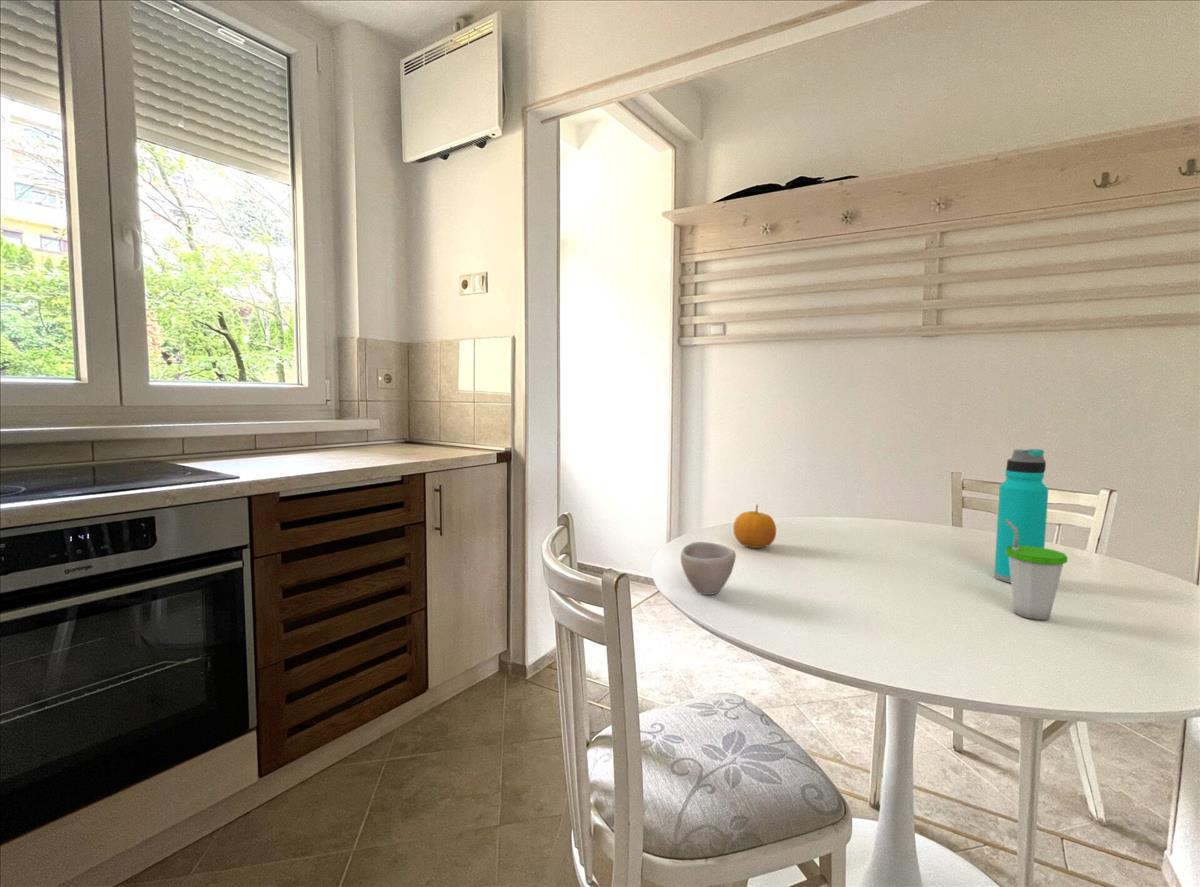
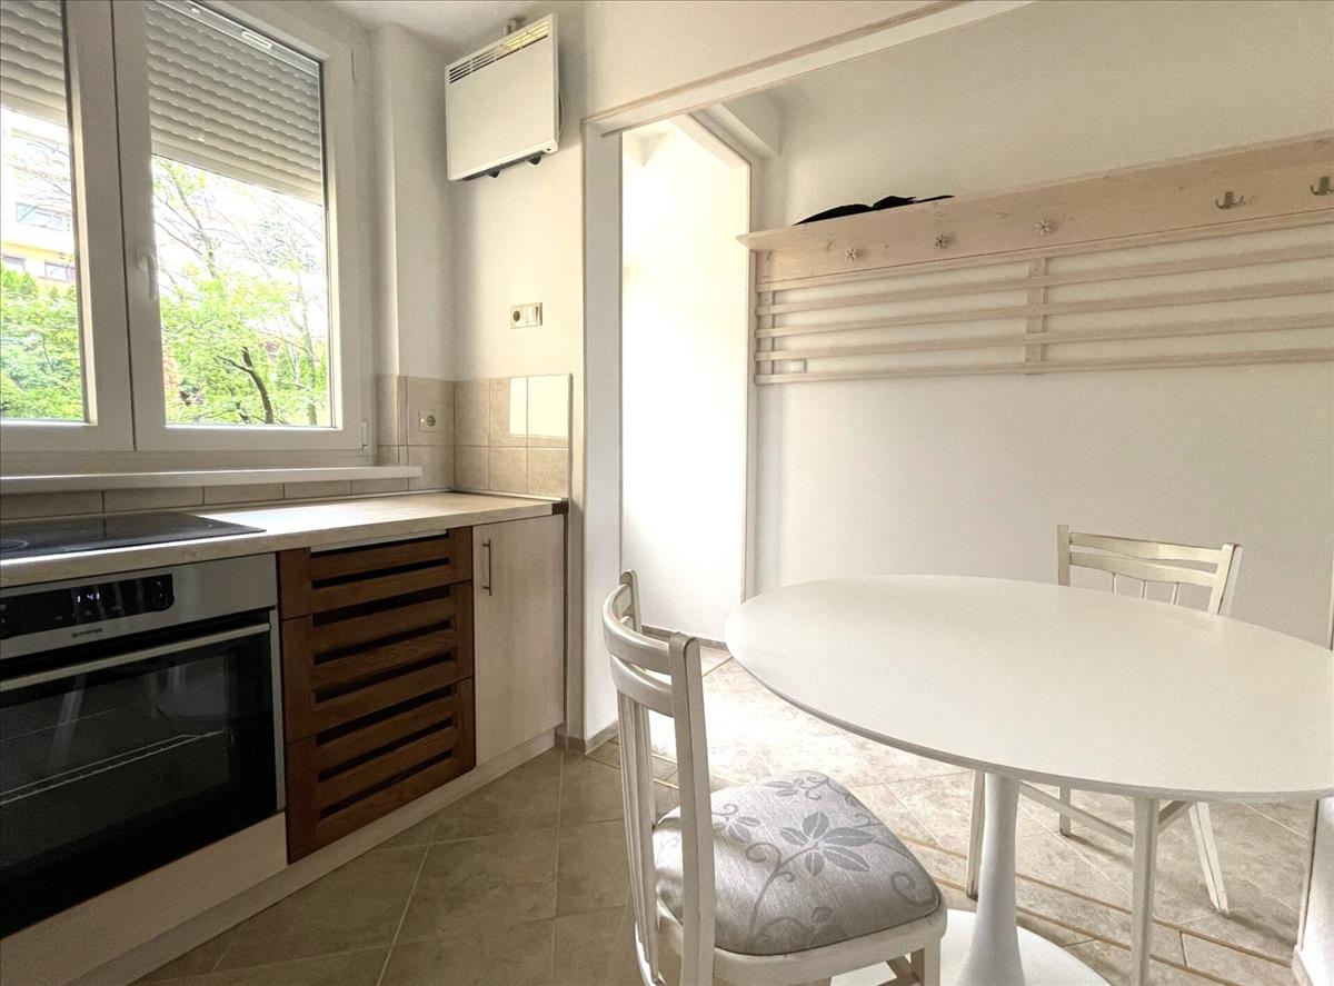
- cup (702, 567)
- water bottle (1021, 515)
- fruit (755, 525)
- cup (1034, 568)
